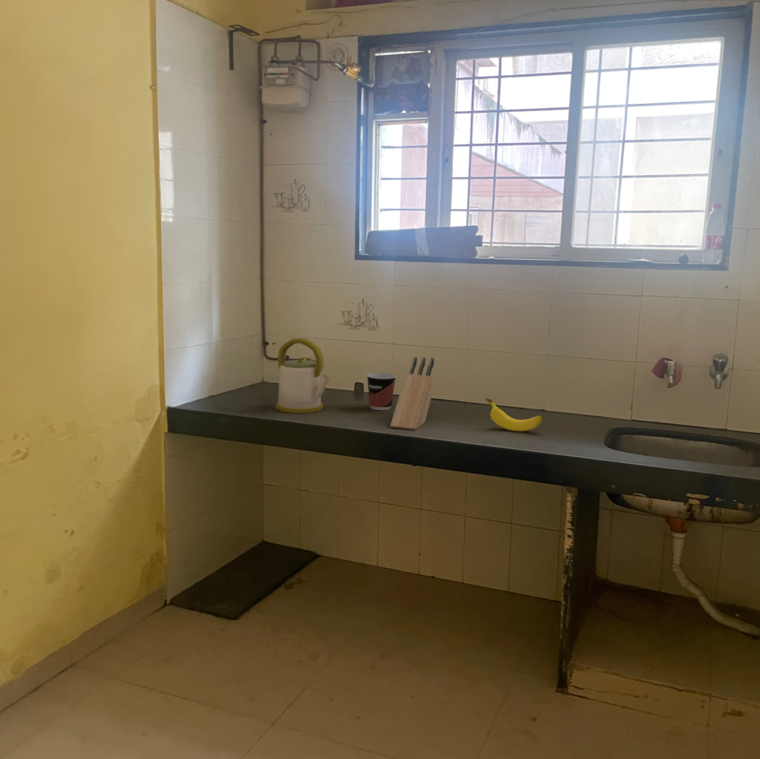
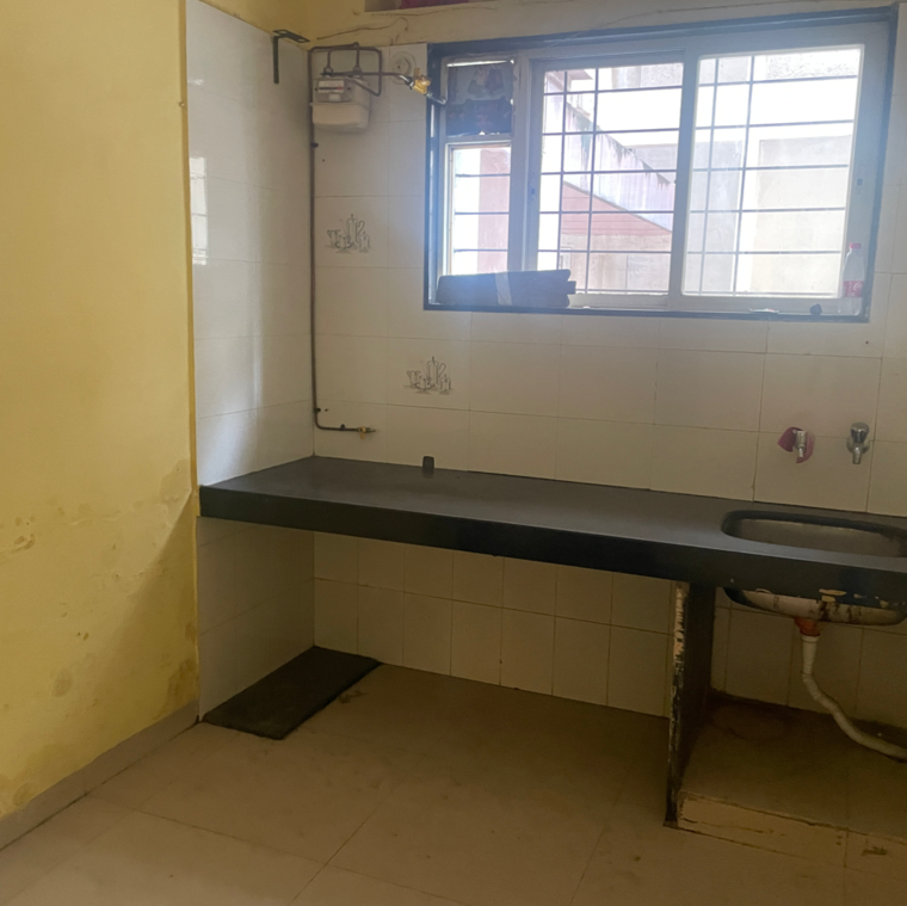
- knife block (414, 391)
- banana (512, 418)
- cup (381, 391)
- kettle (303, 373)
